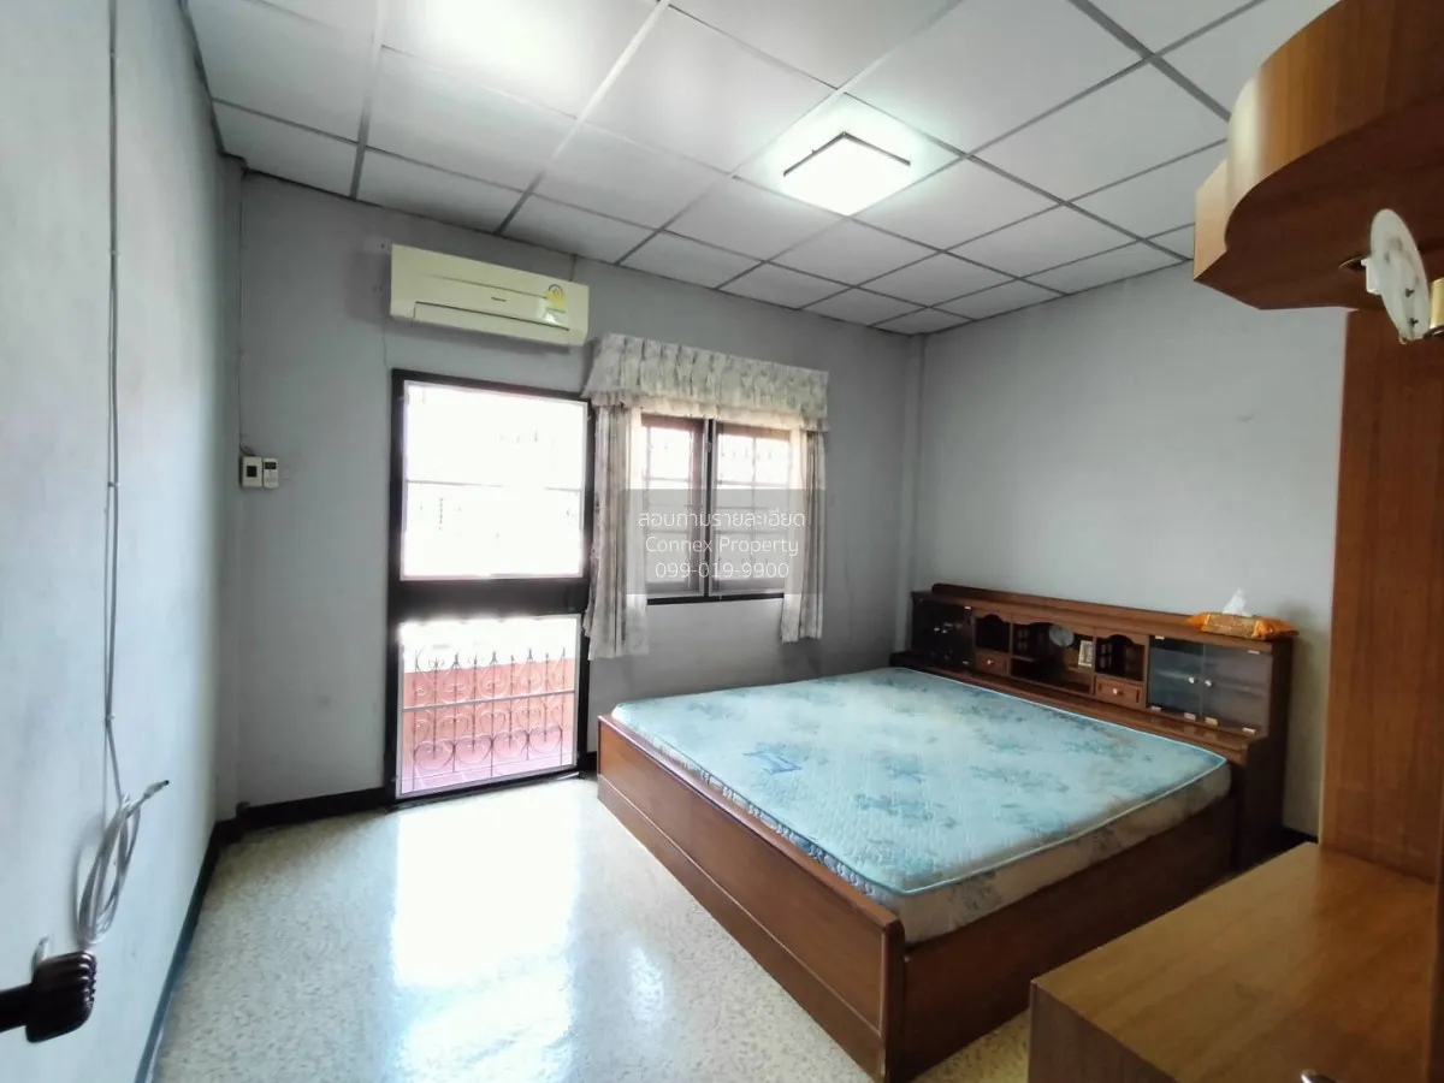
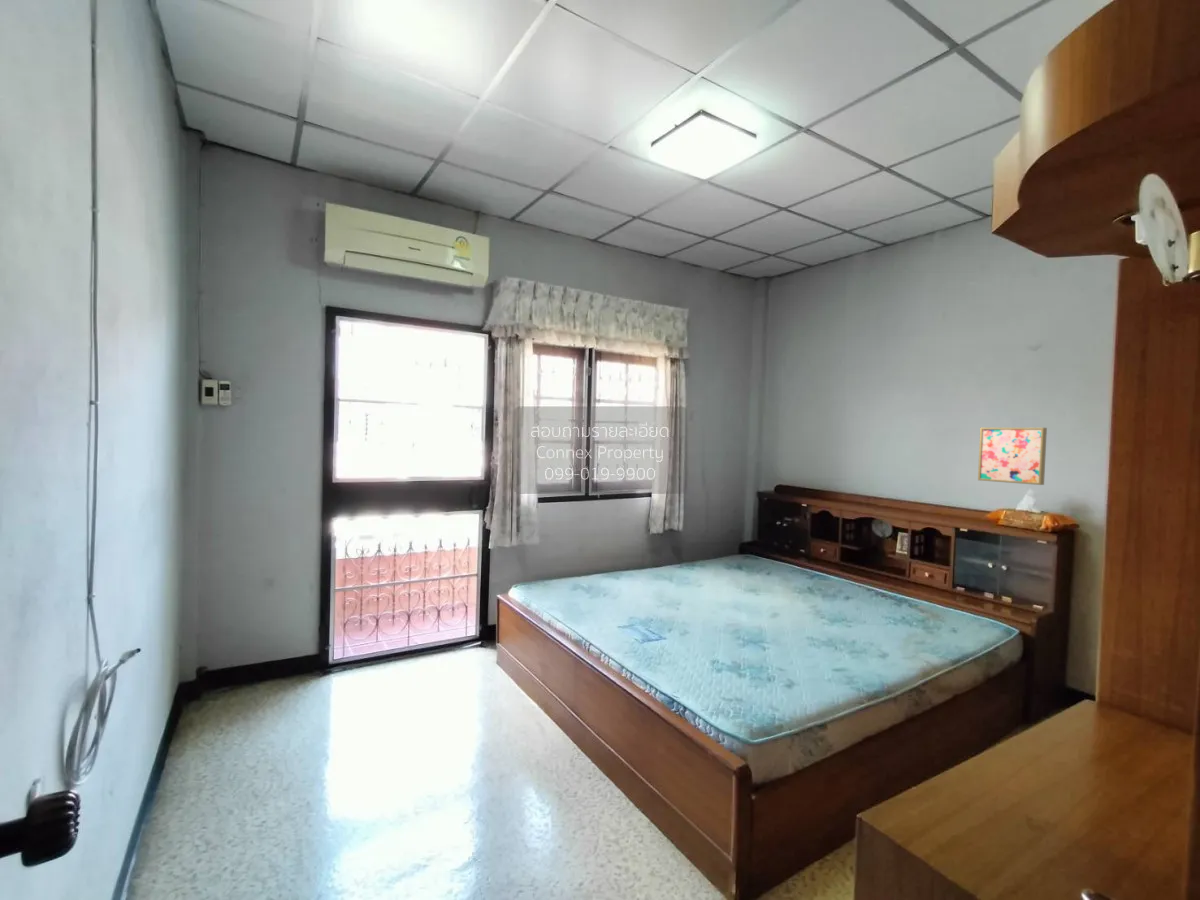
+ wall art (1010, 455)
